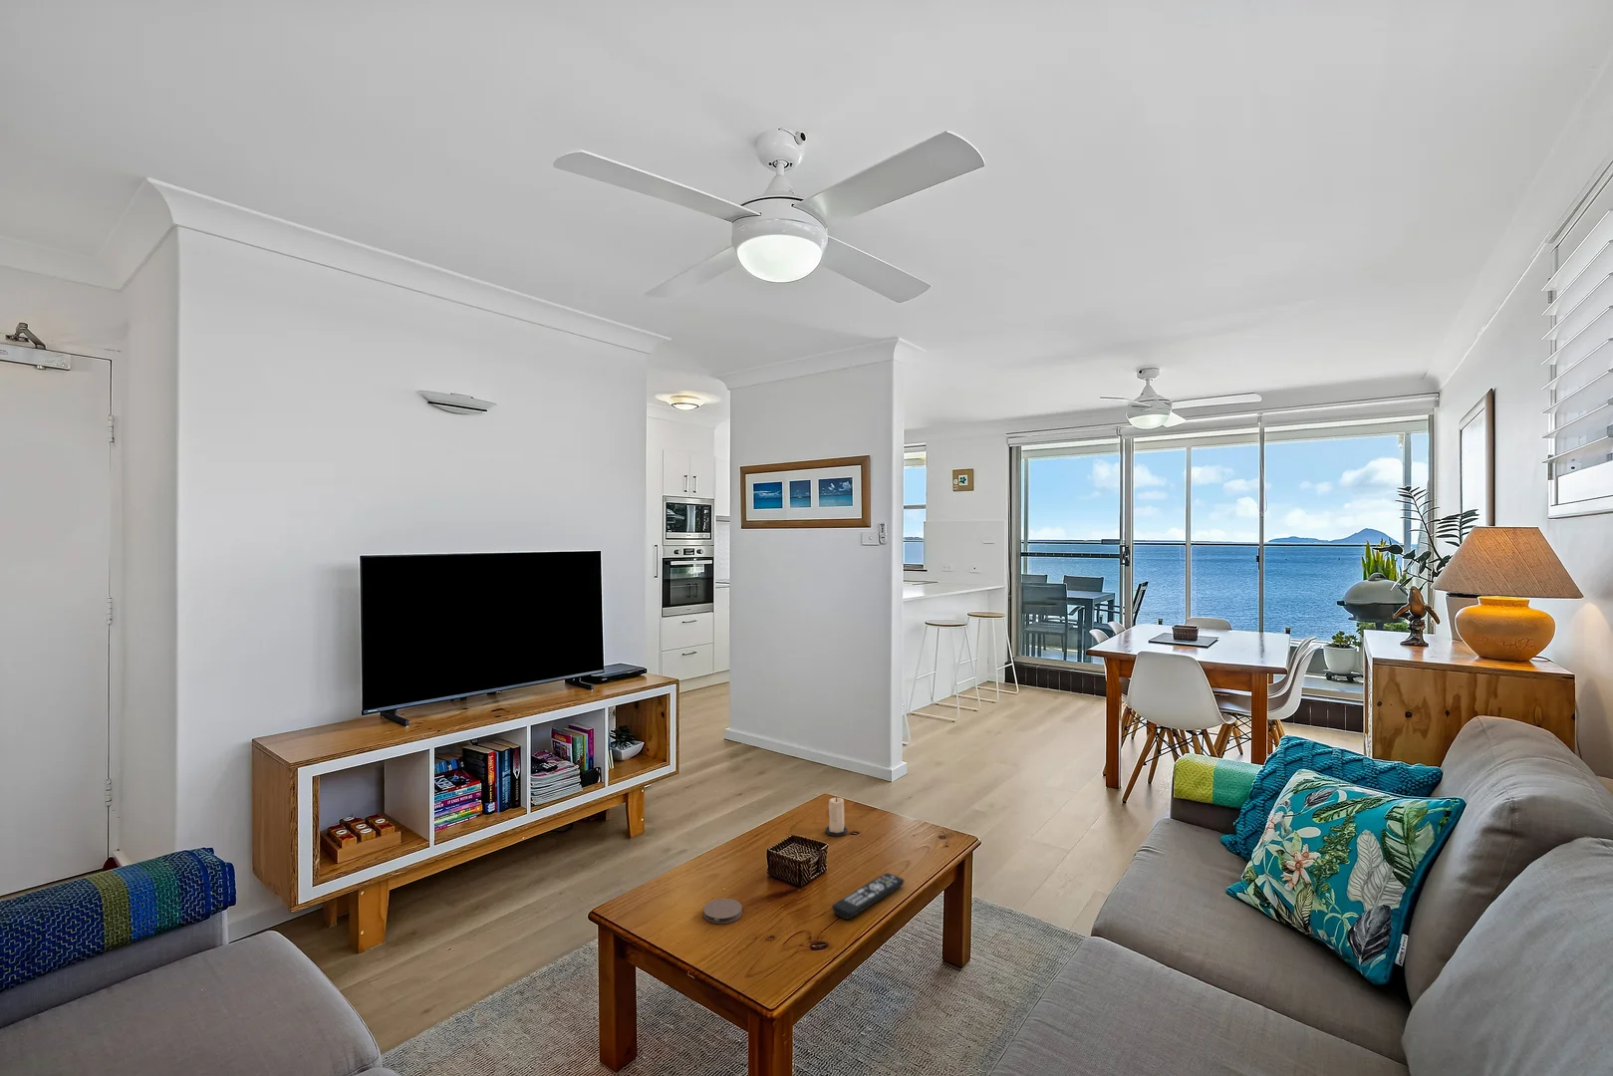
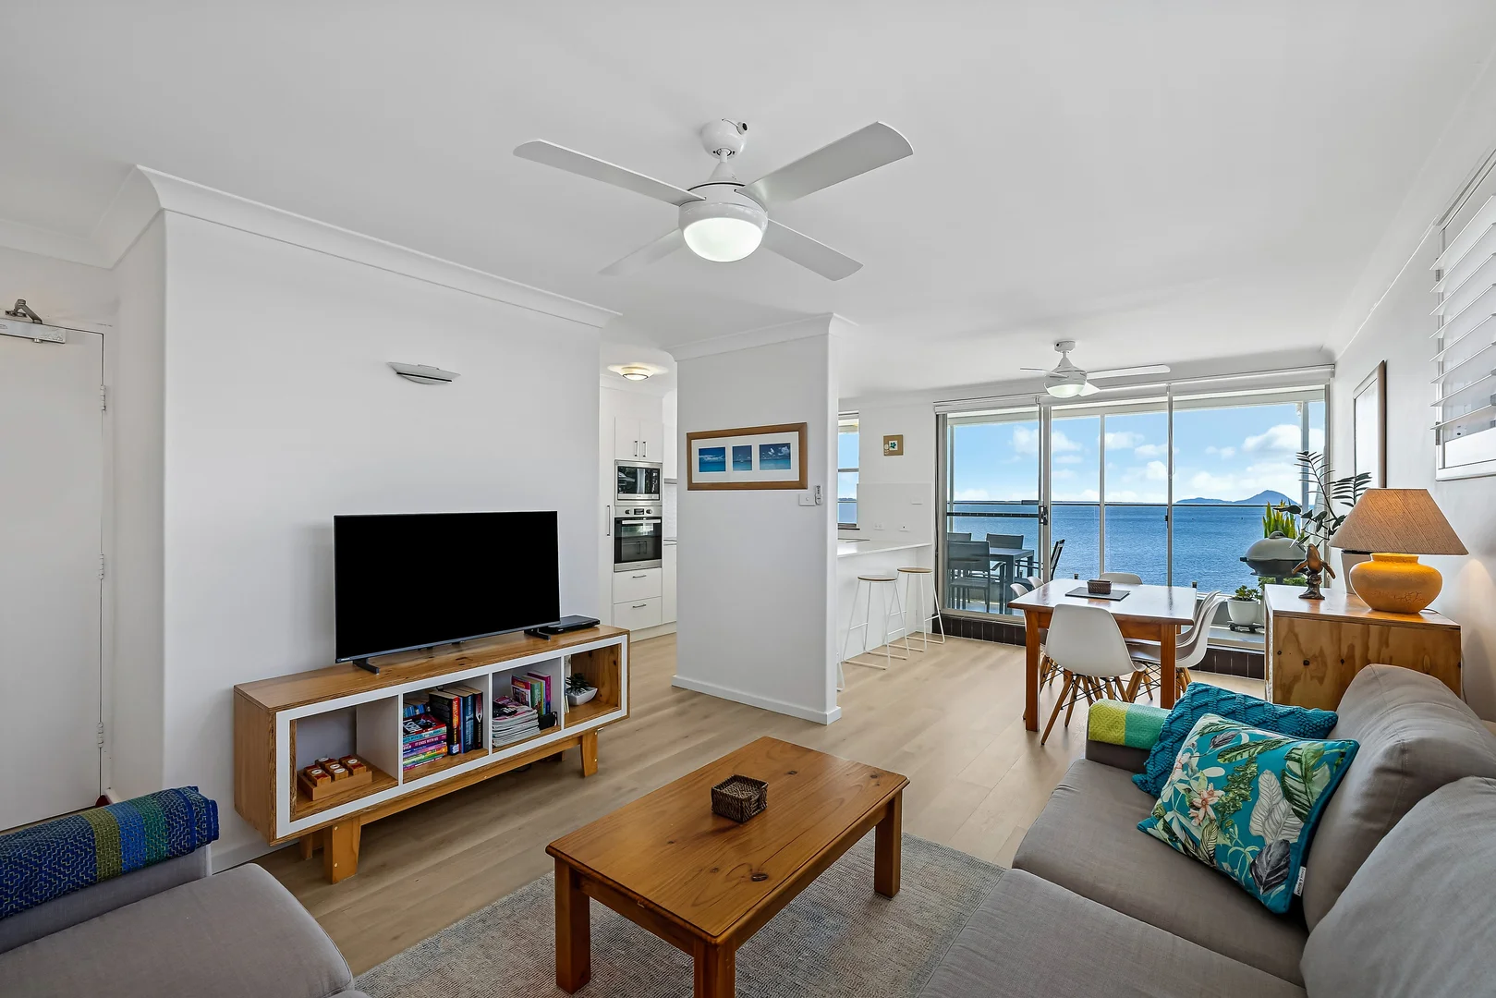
- candle (836, 814)
- coaster (722, 910)
- remote control (868, 895)
